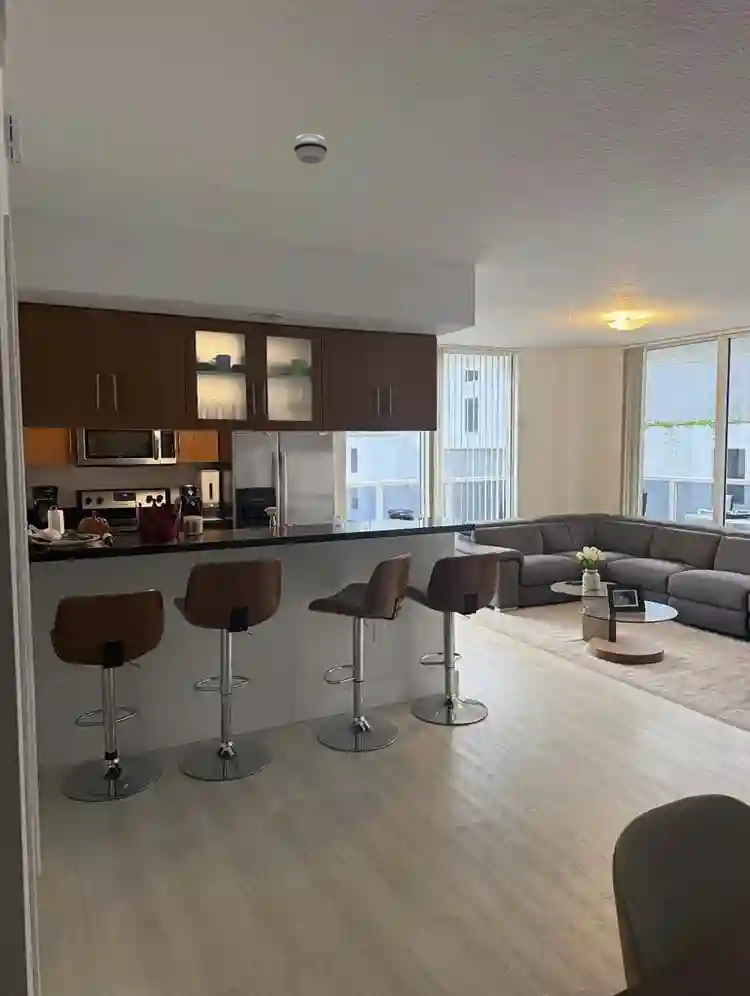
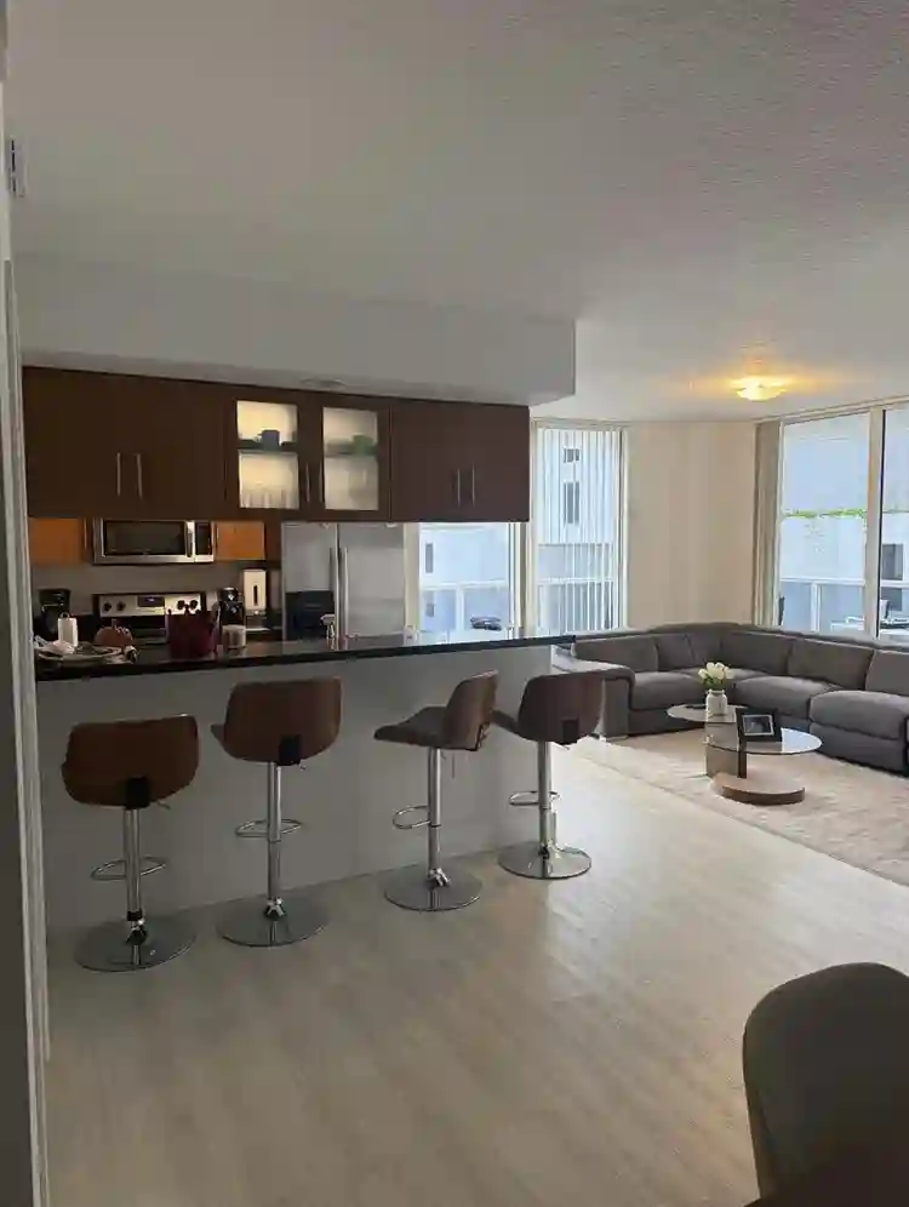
- smoke detector (310, 149)
